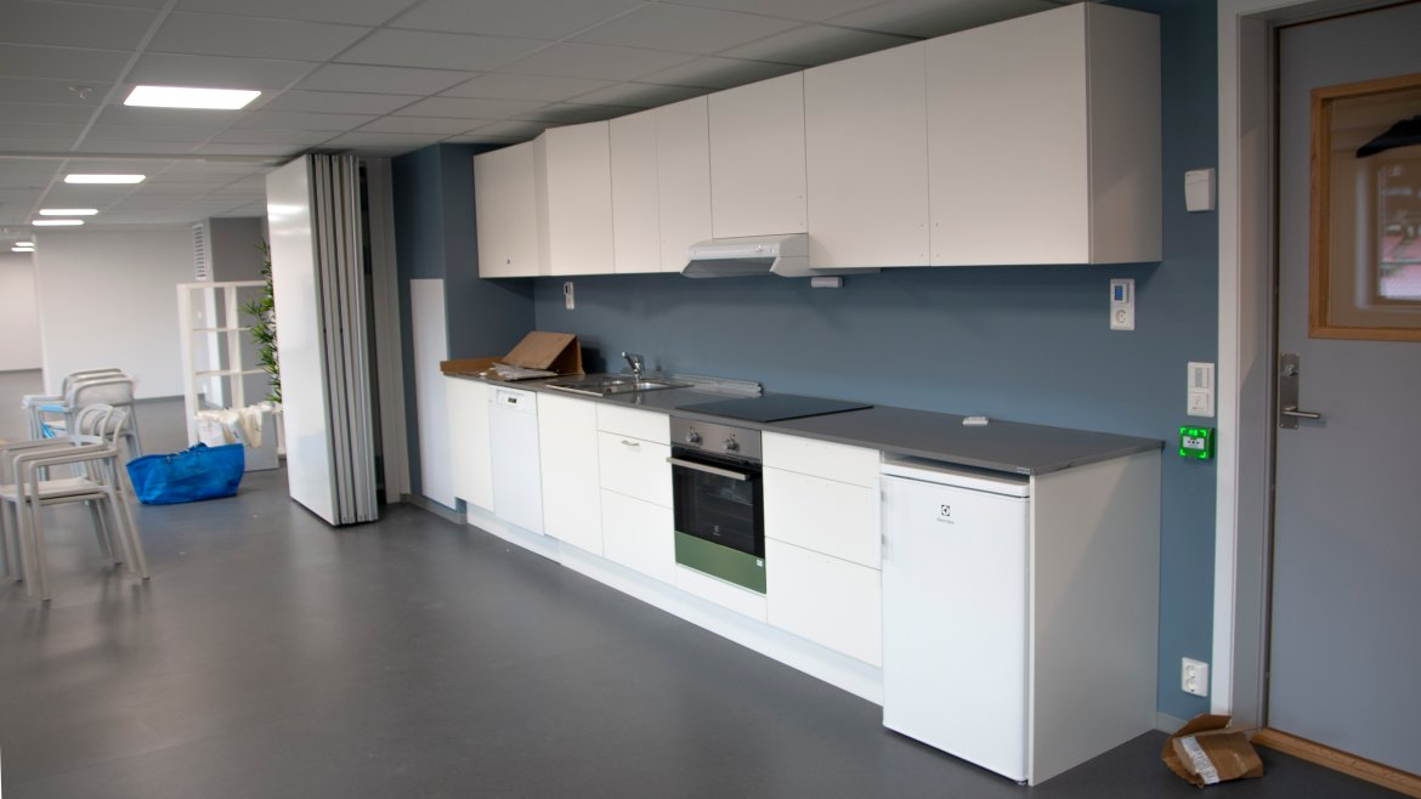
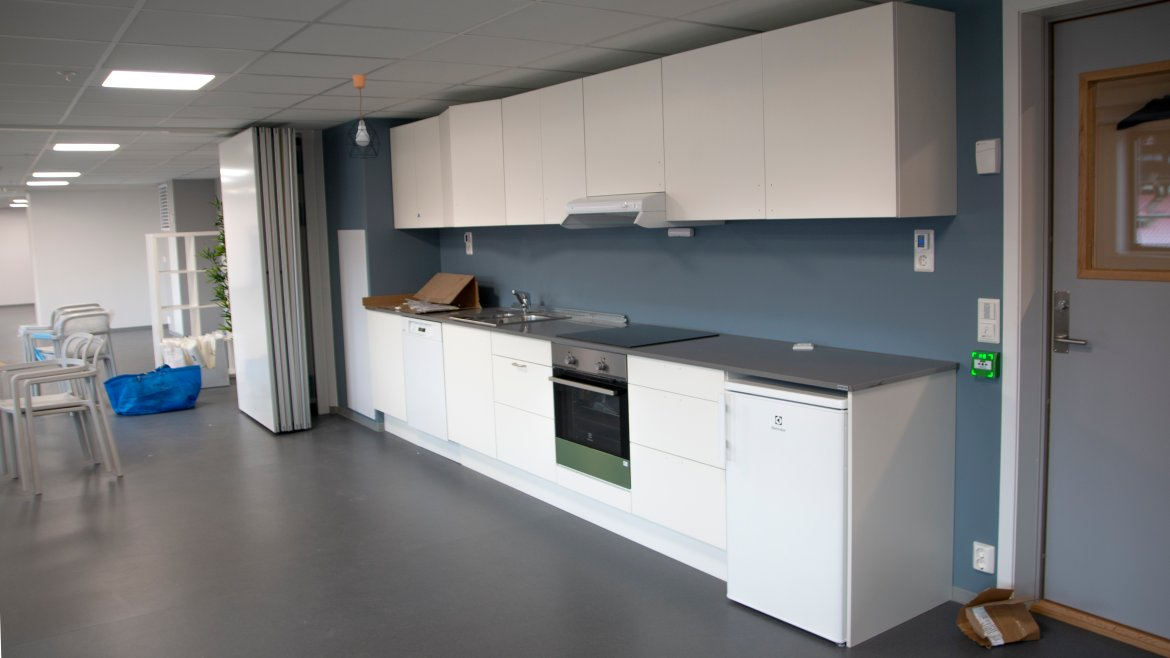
+ pendant light (361, 116)
